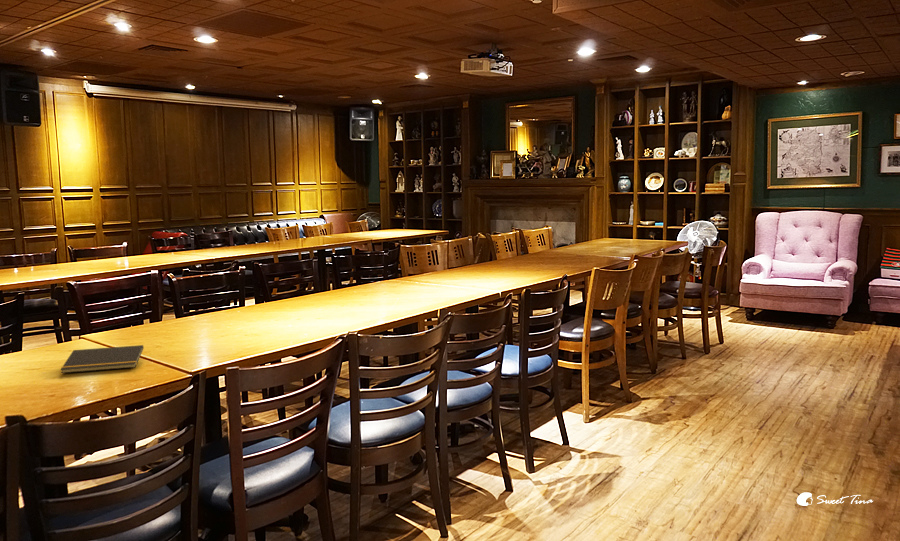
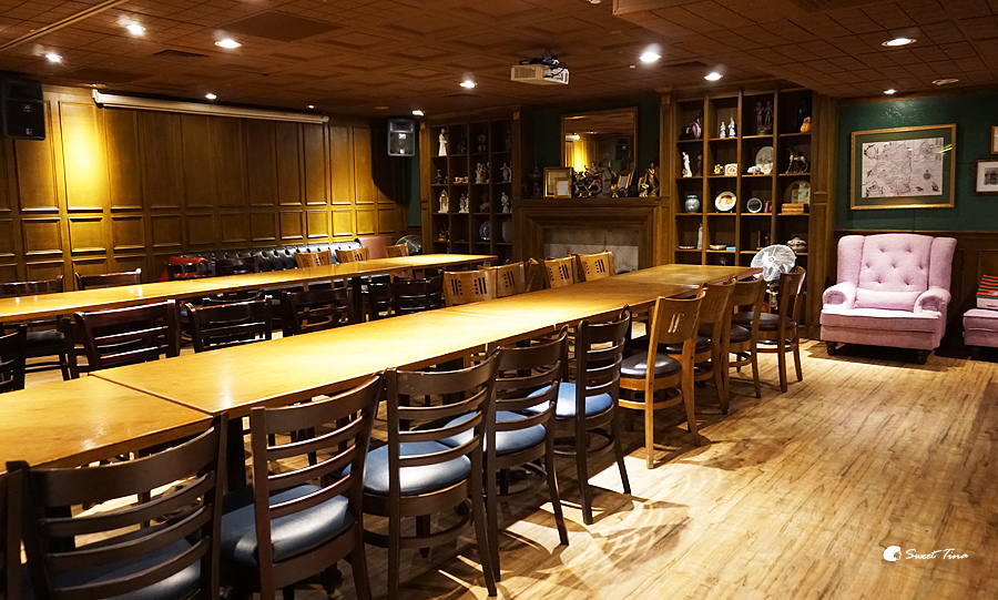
- notepad (103, 358)
